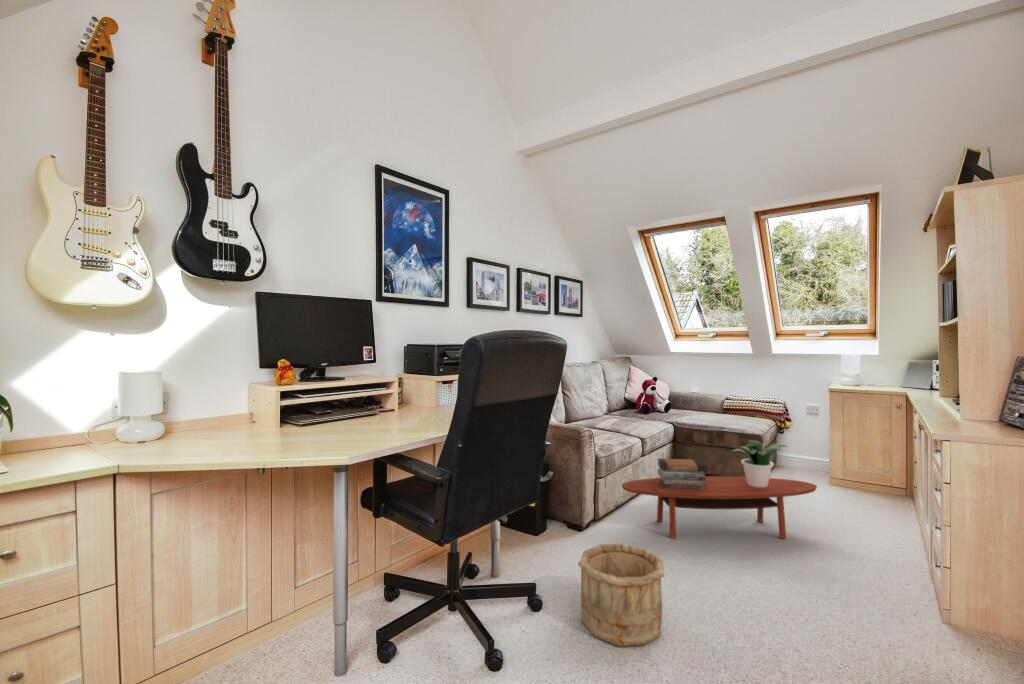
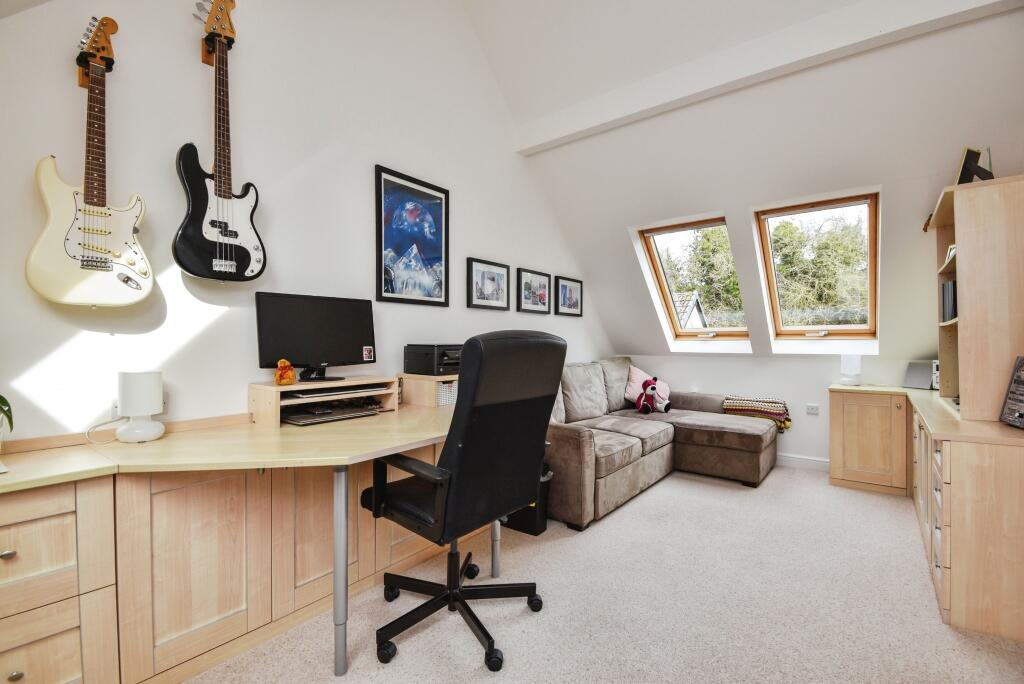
- book stack (681, 473)
- potted plant (760, 463)
- coffee table (718, 507)
- wooden bucket (621, 591)
